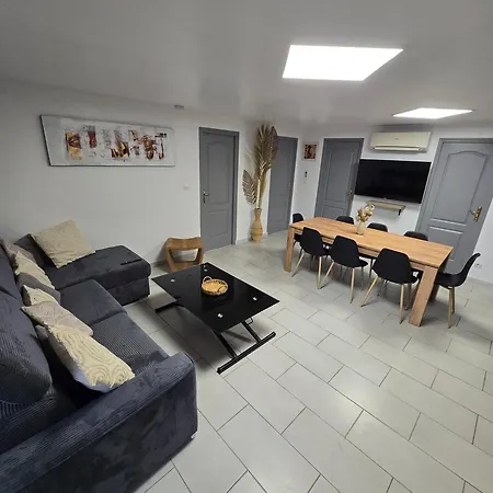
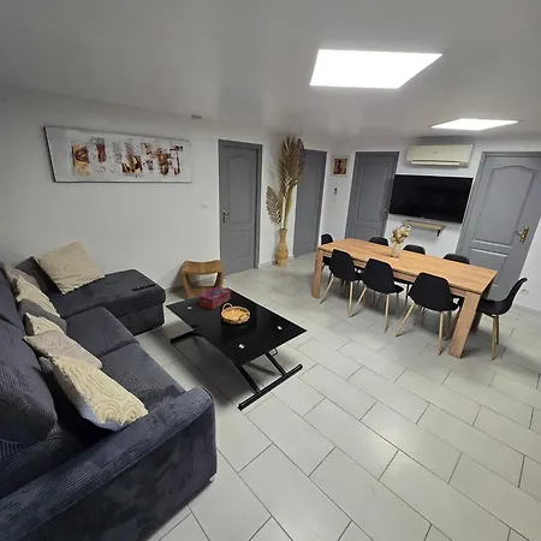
+ tissue box (215, 297)
